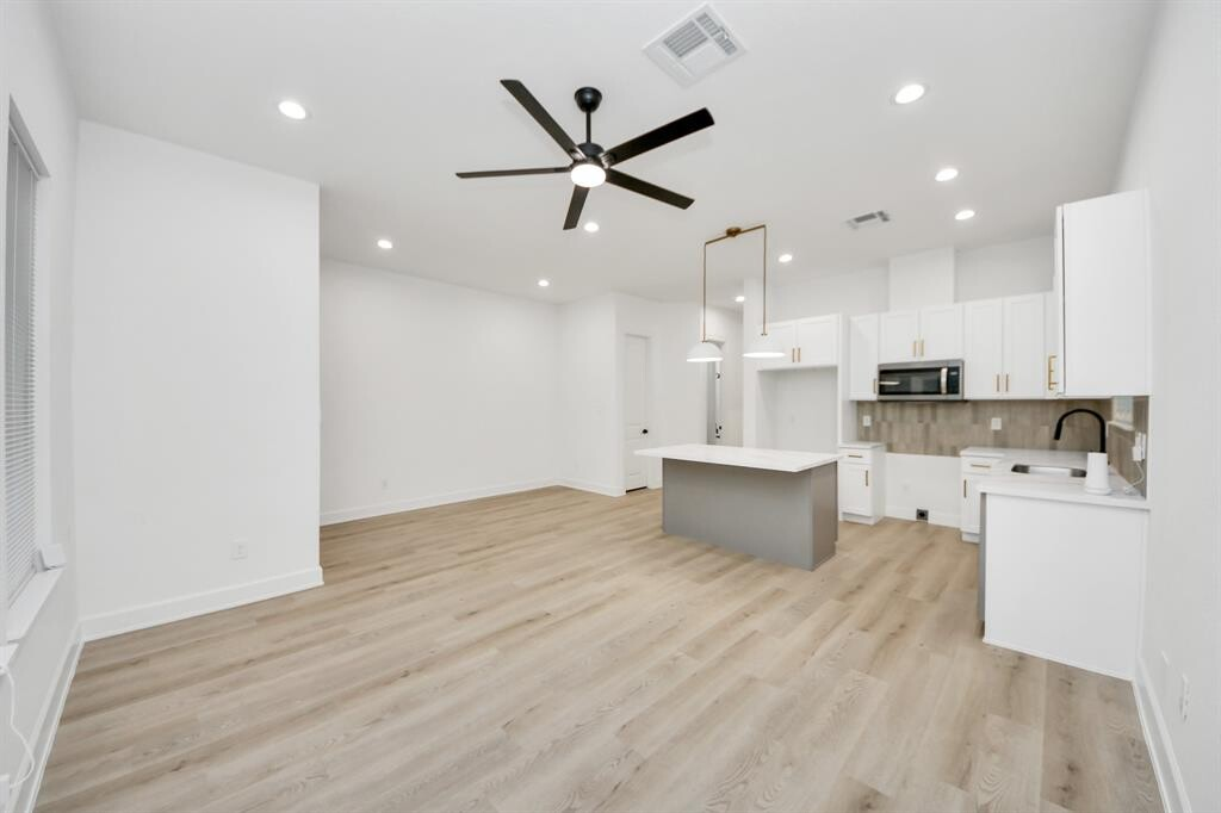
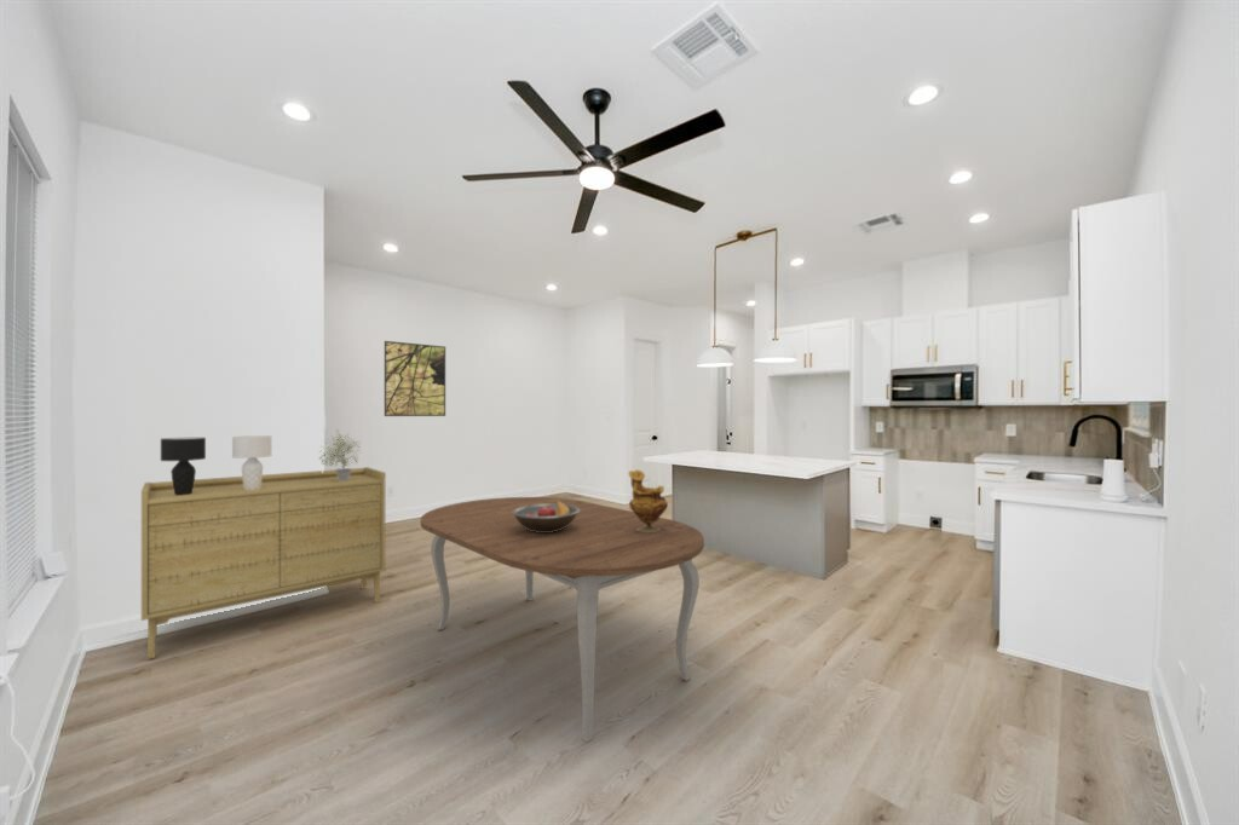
+ potted plant (340, 455)
+ vase (647, 500)
+ fruit bowl (546, 517)
+ sideboard (275, 547)
+ table lamp (204, 457)
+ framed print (415, 380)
+ dining table (552, 578)
